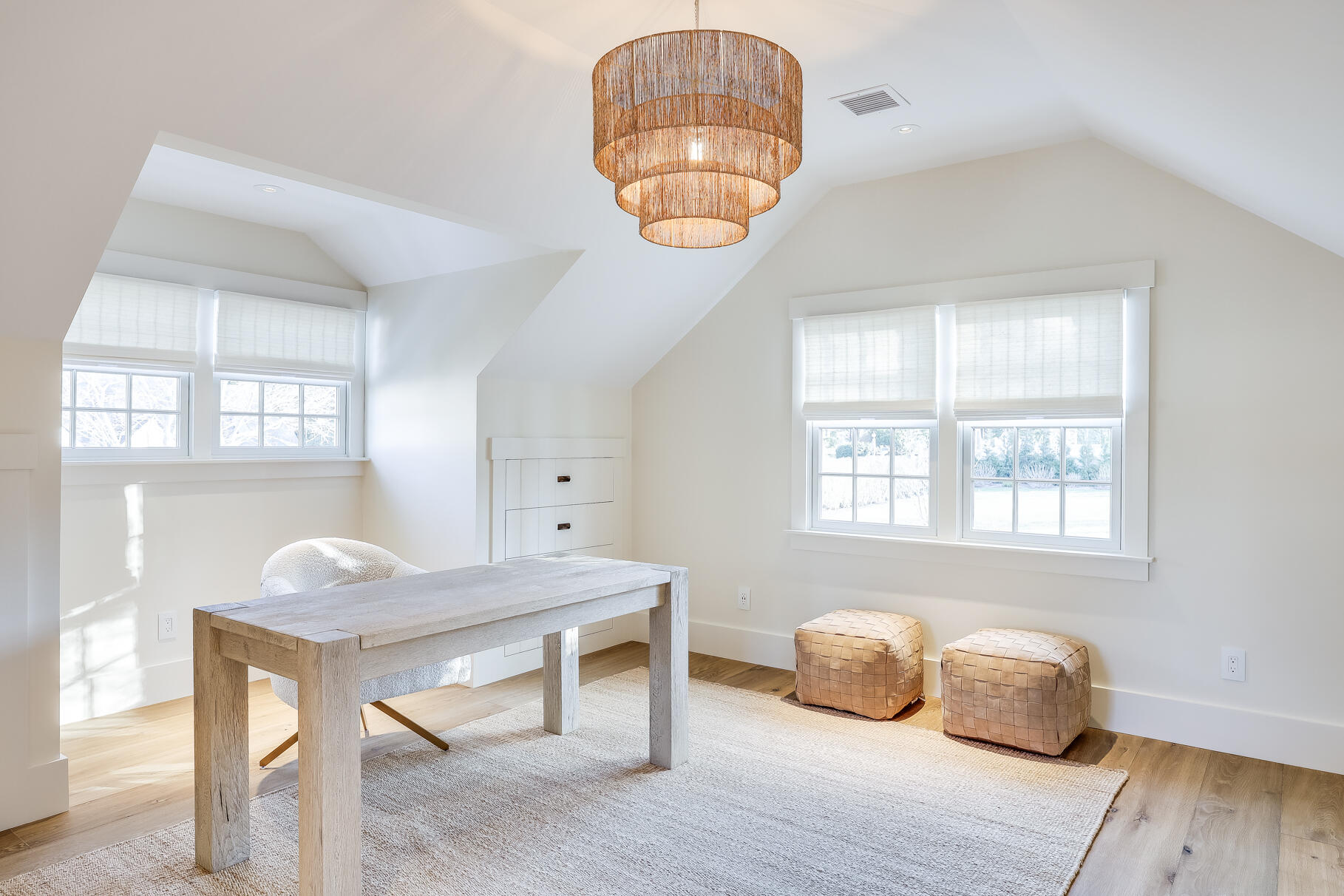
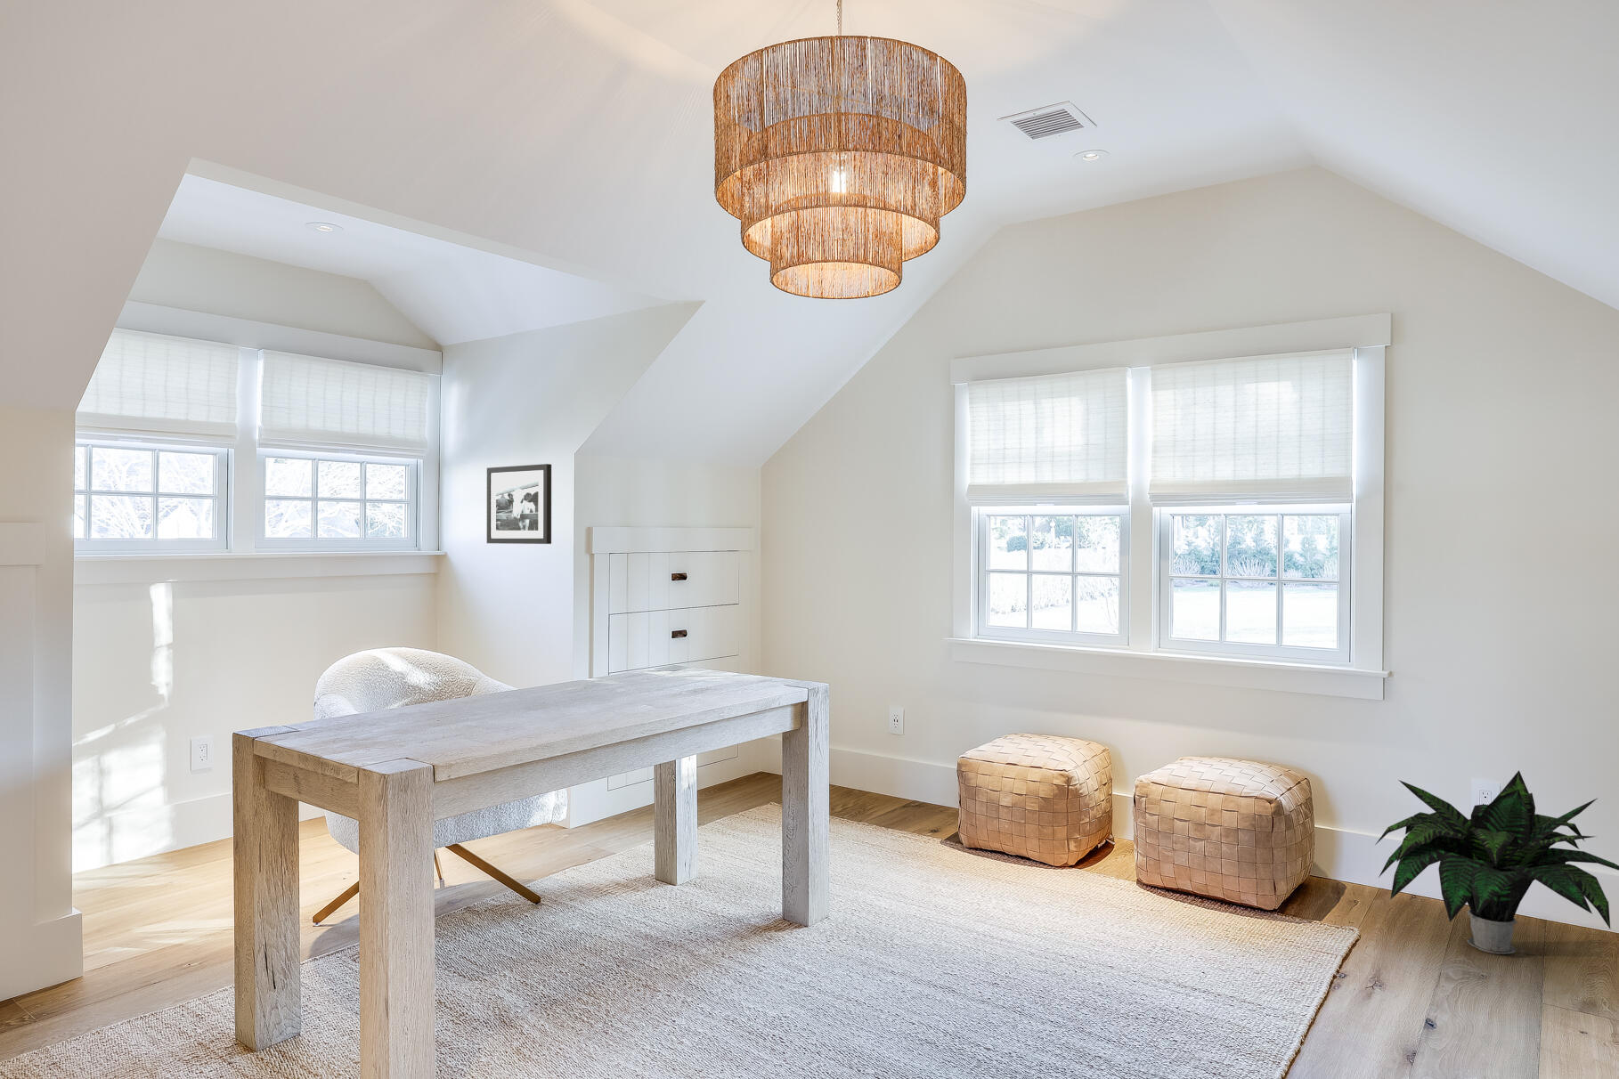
+ potted plant (1501, 862)
+ picture frame (518, 505)
